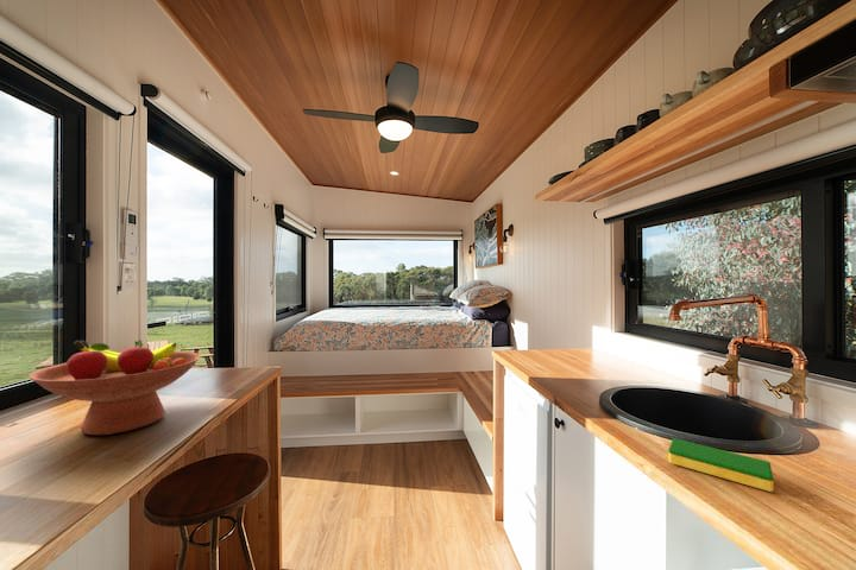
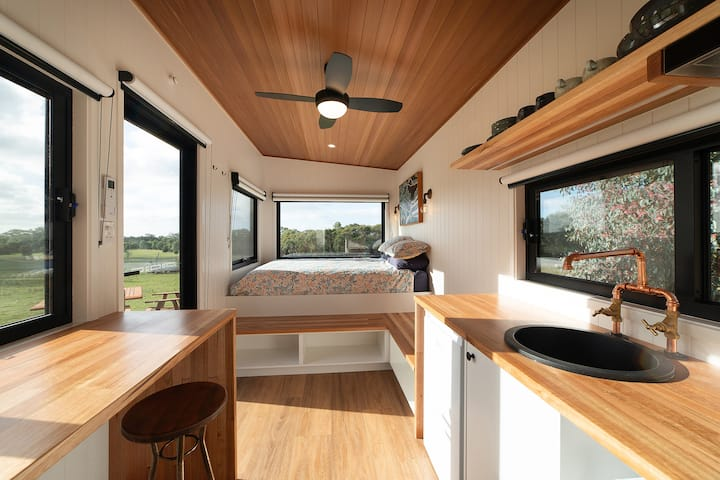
- dish sponge (717, 462)
- fruit bowl (125, 381)
